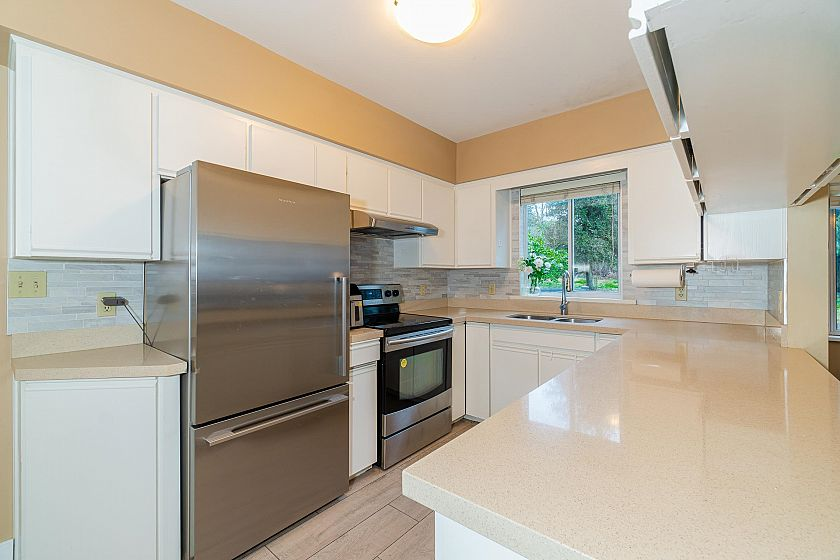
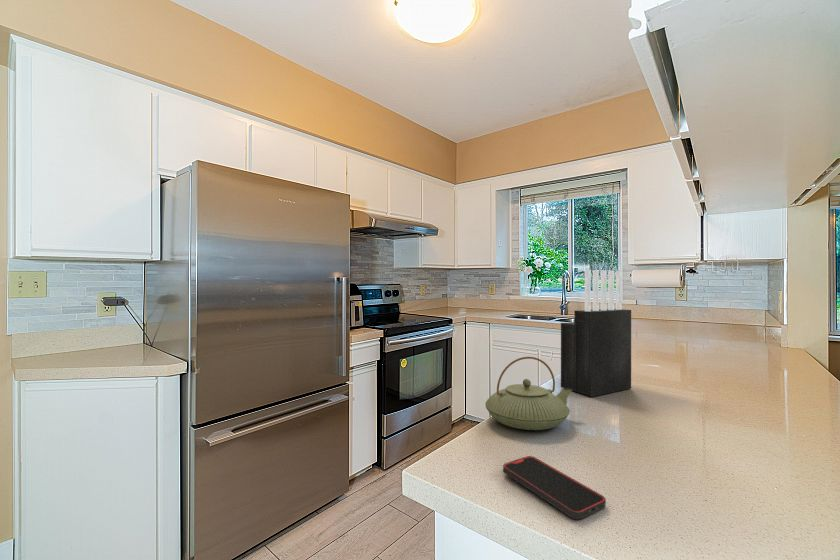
+ teapot (531, 388)
+ smartphone (550, 483)
+ knife block (592, 328)
